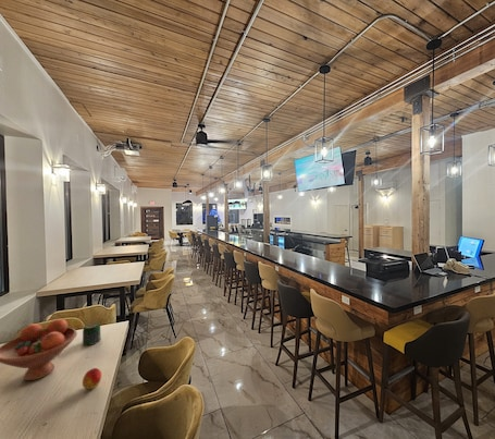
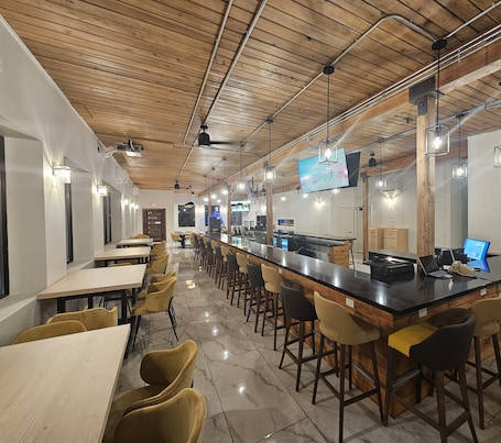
- fruit bowl (38, 351)
- peach (92, 378)
- jar (91, 333)
